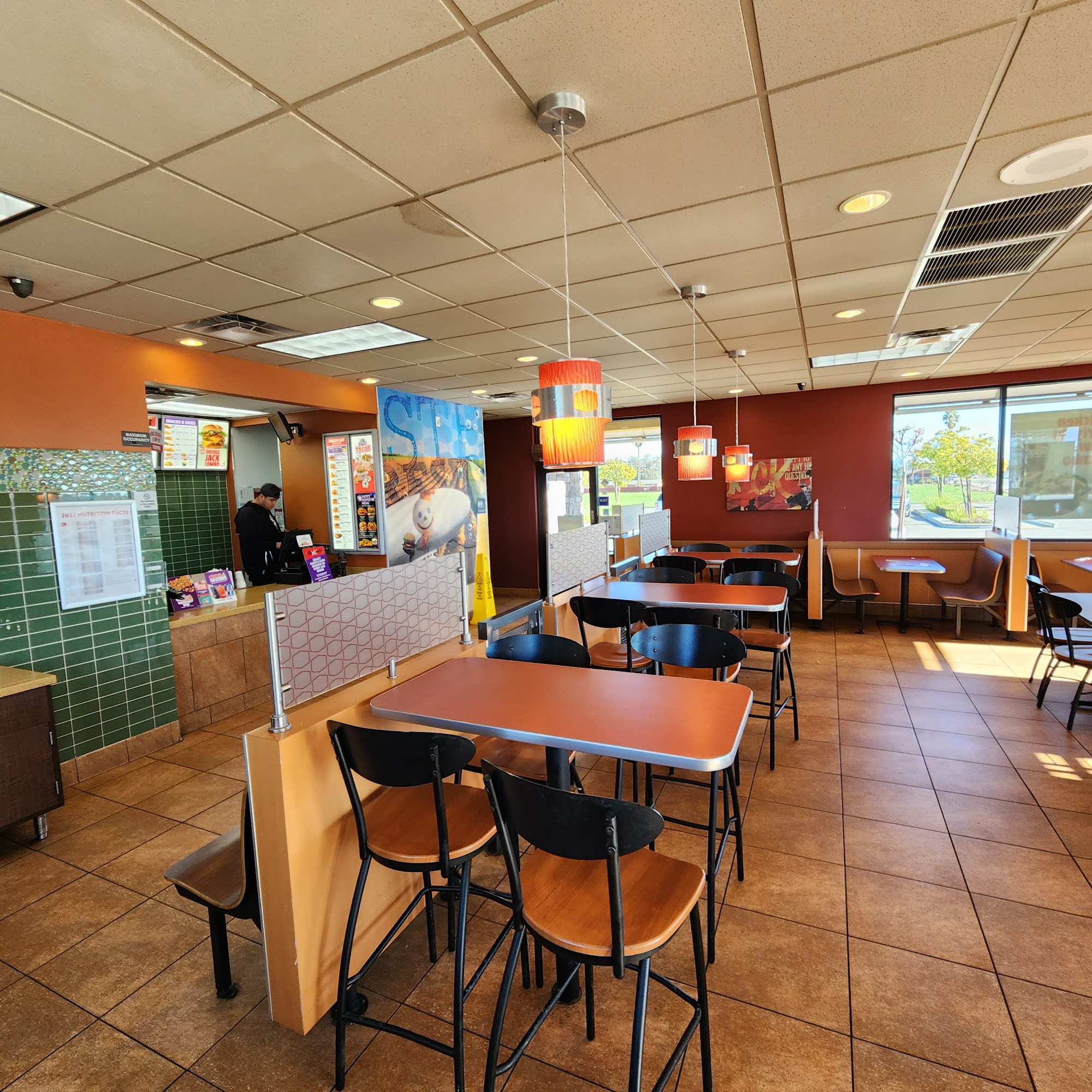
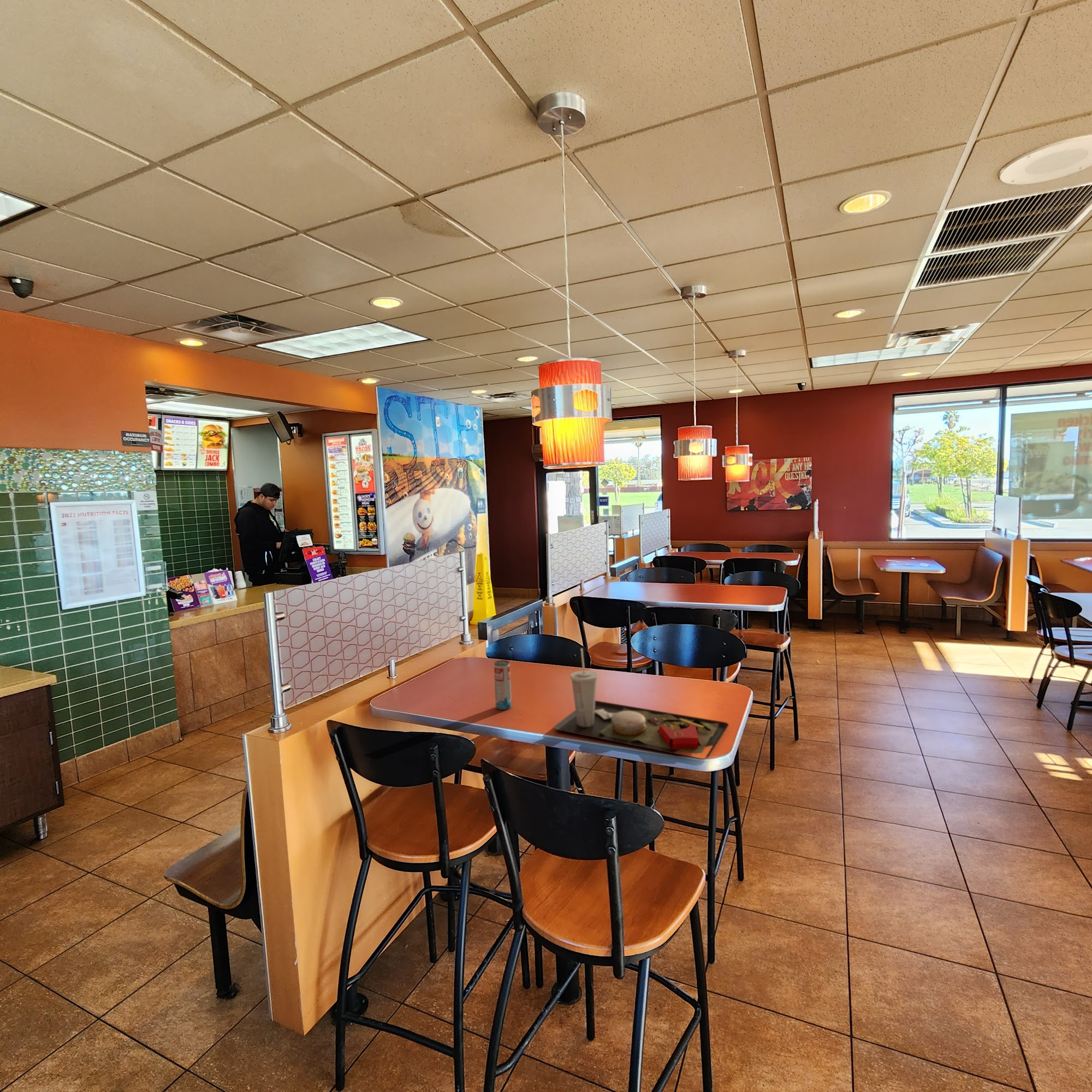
+ beverage can (502, 685)
+ food tray (636, 707)
